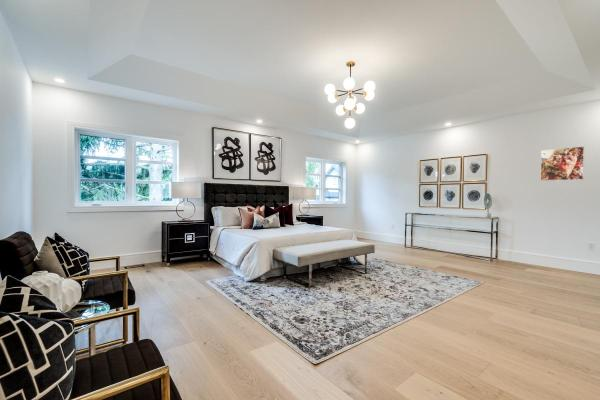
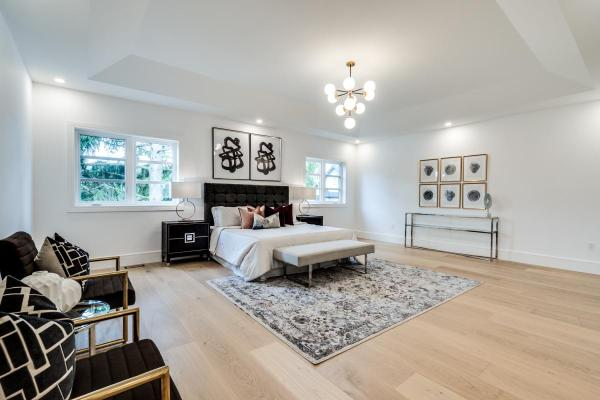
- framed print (561, 164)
